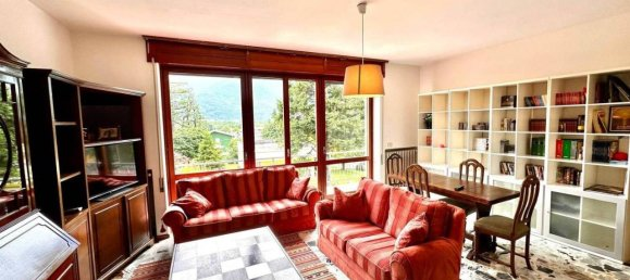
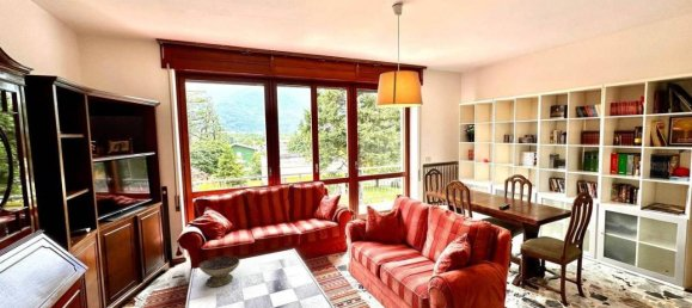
+ decorative bowl (220, 270)
